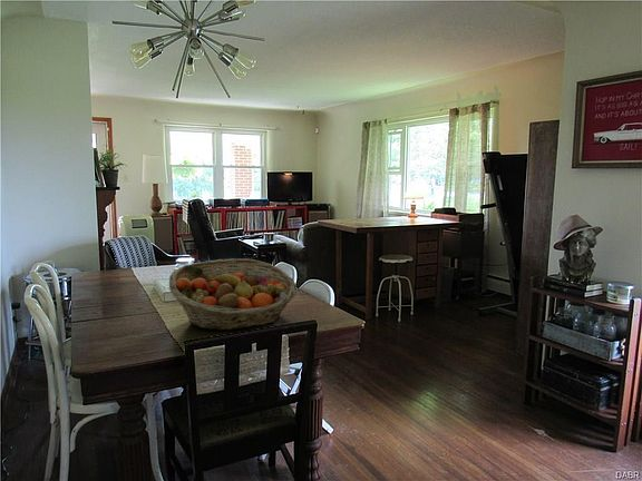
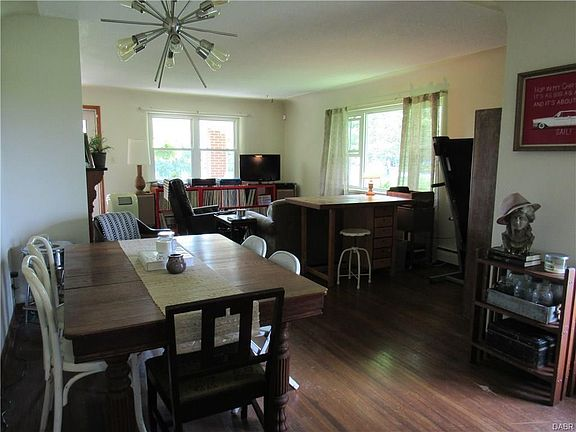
- fruit basket (234, 292)
